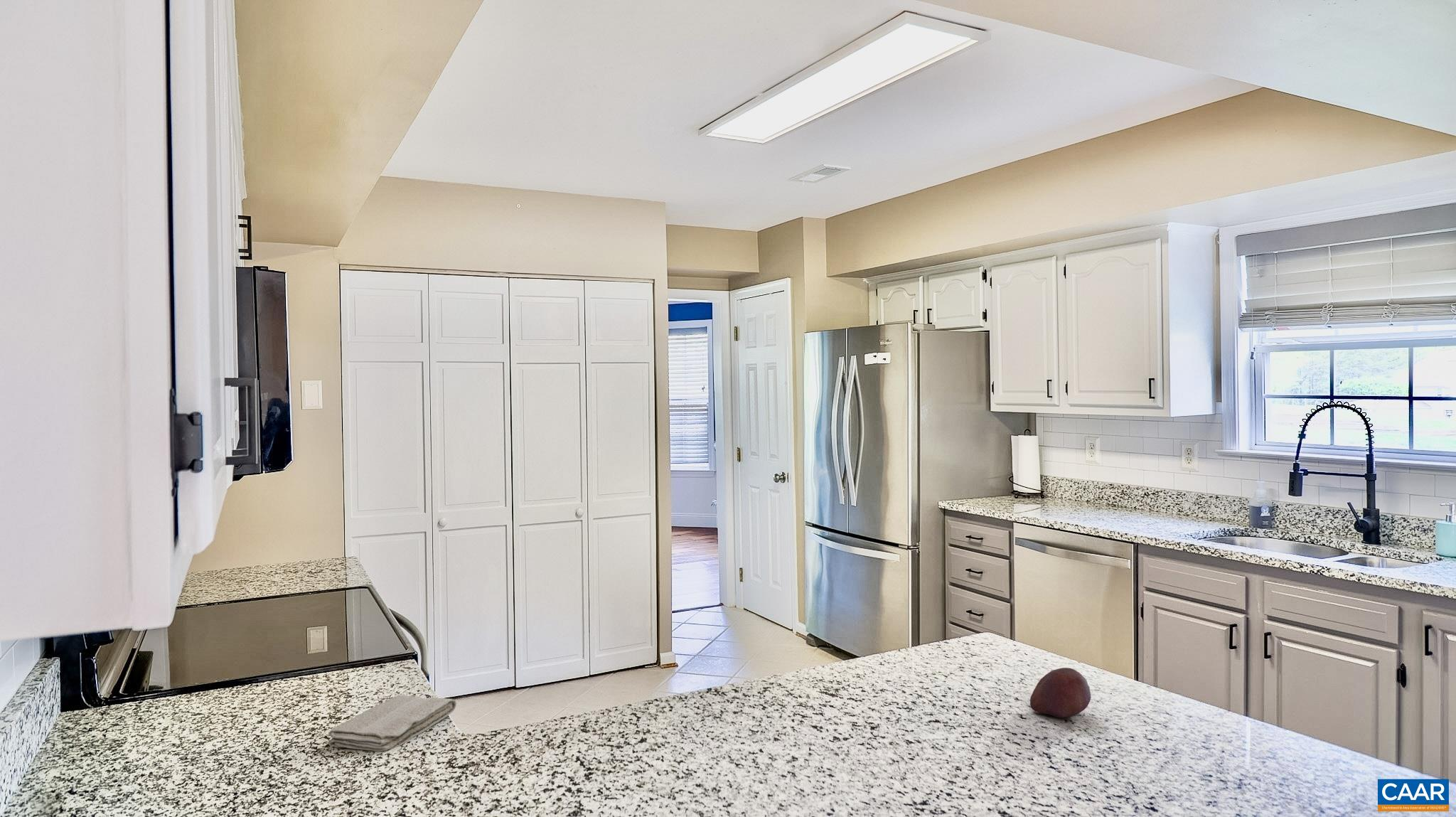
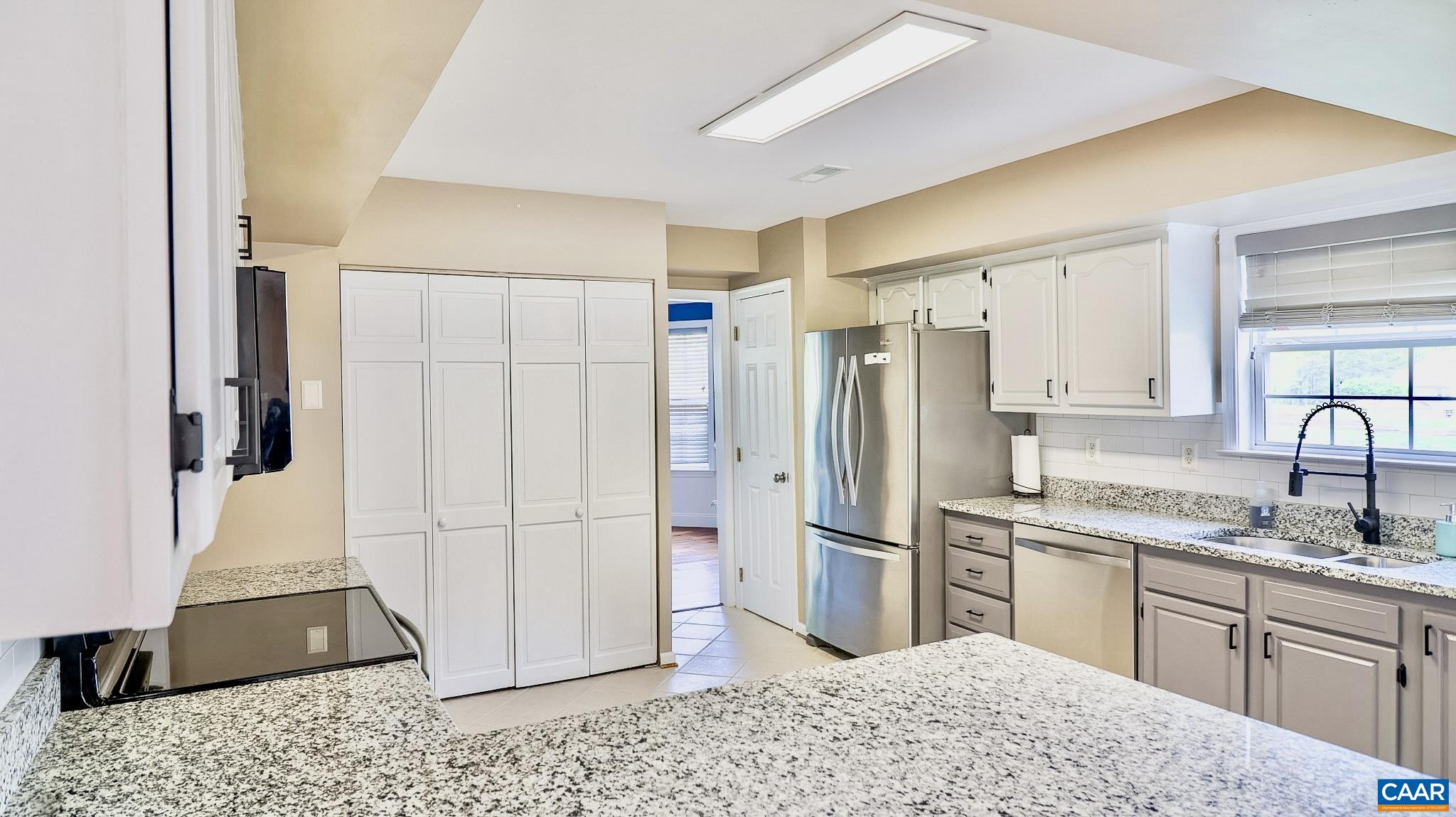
- washcloth (394, 720)
- apple (1061, 690)
